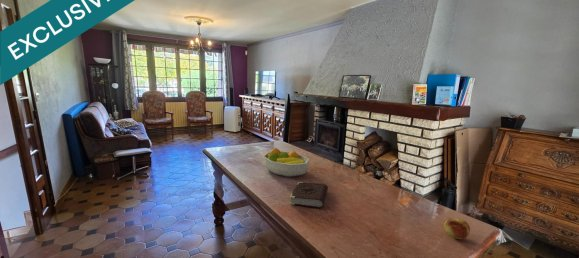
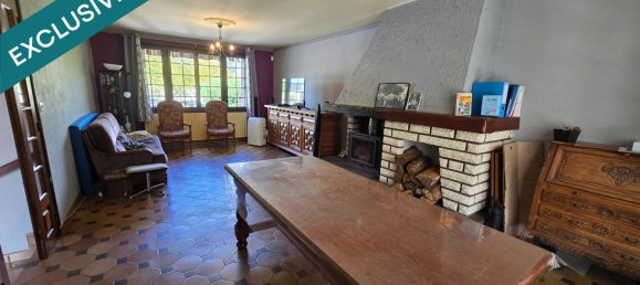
- fruit (456, 227)
- fruit bowl (285, 161)
- book (309, 193)
